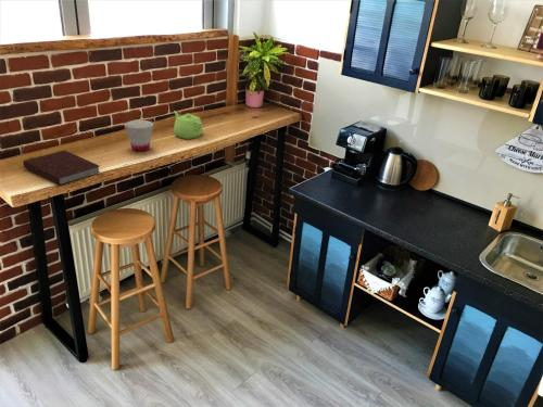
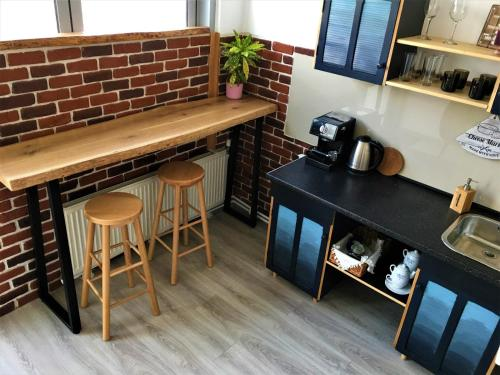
- cup (139, 136)
- notebook (62, 166)
- teapot (187, 124)
